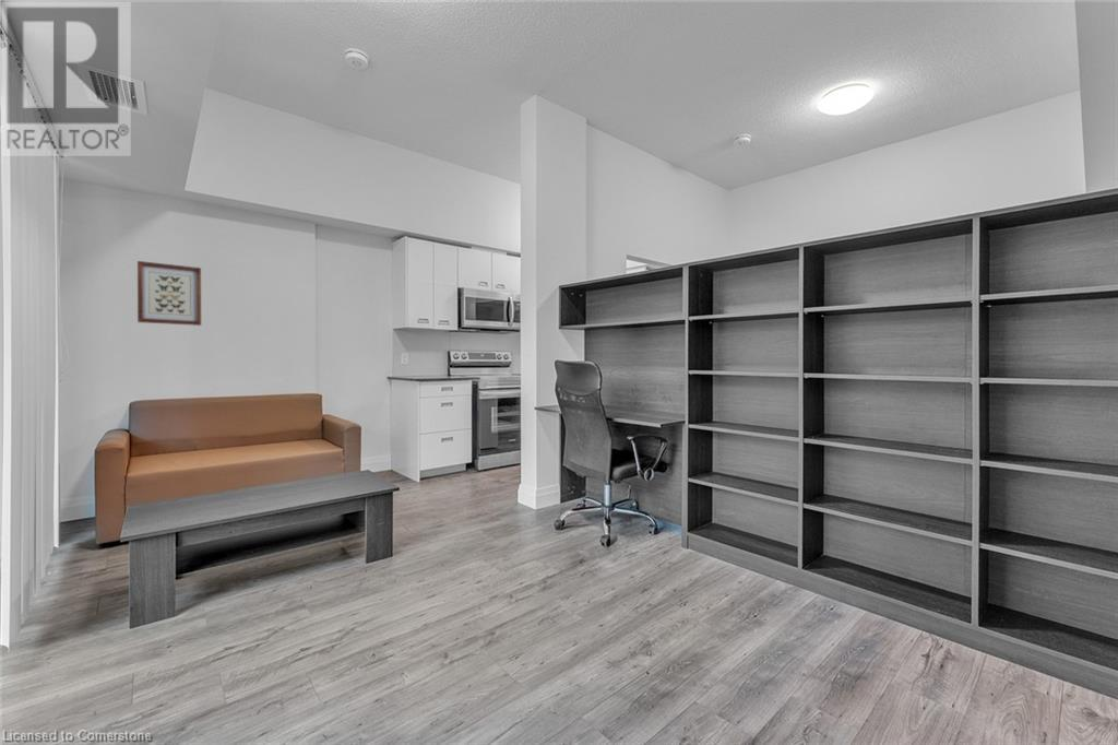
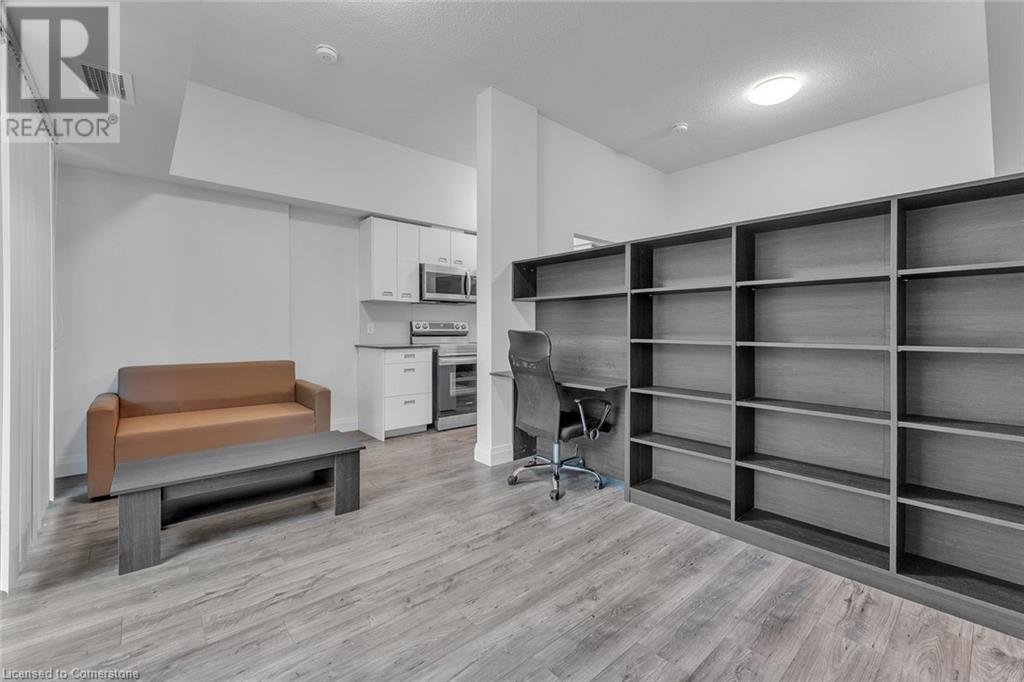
- wall art (169, 294)
